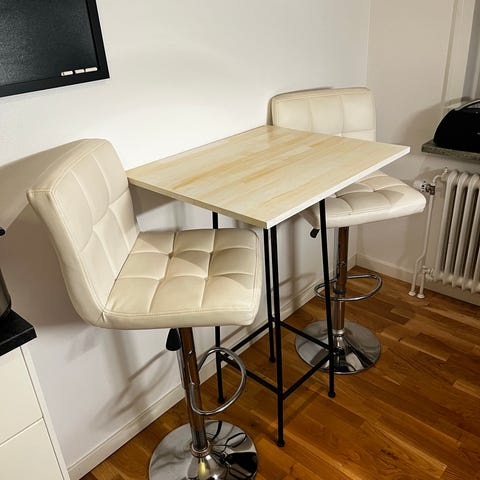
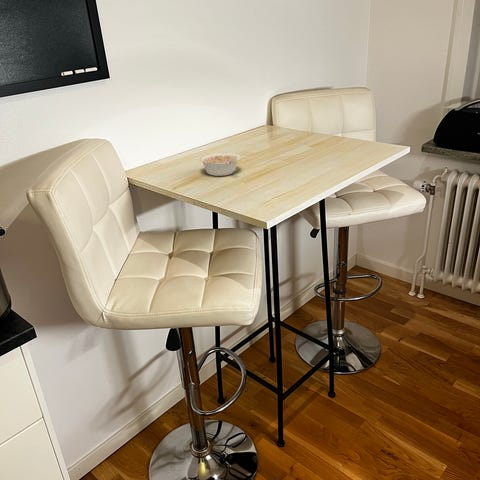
+ legume (221, 163)
